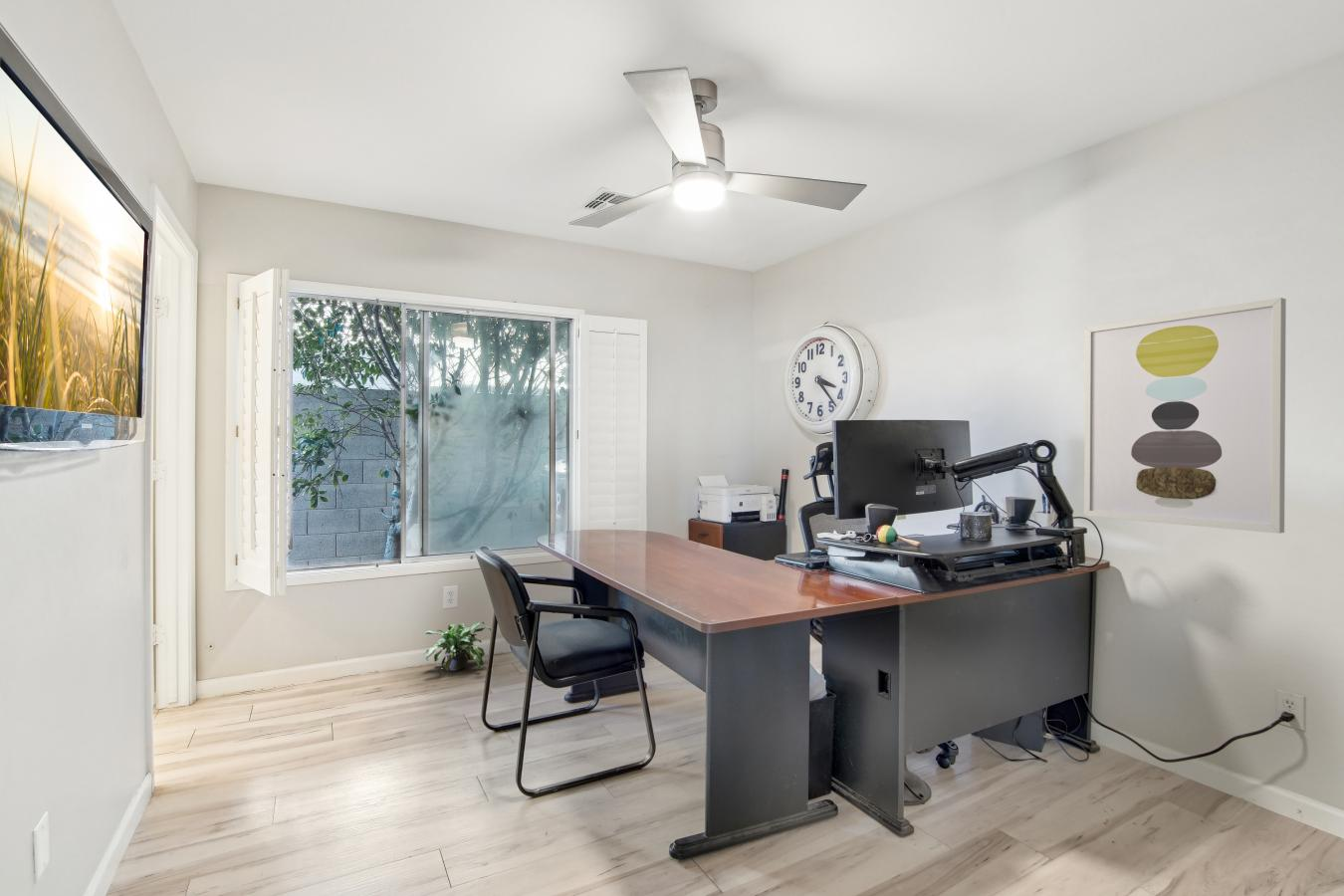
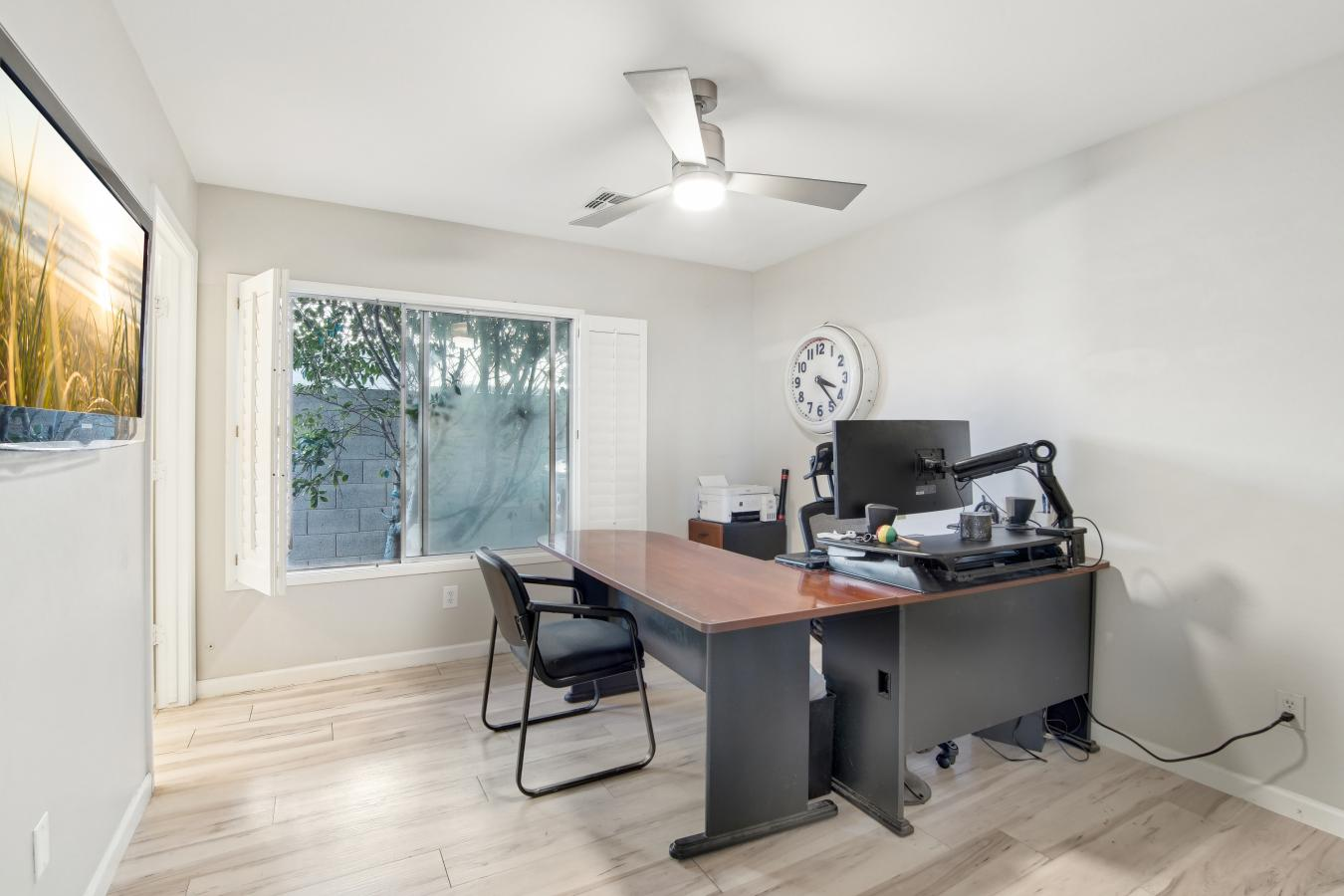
- potted plant (456, 644)
- wall art (1173, 418)
